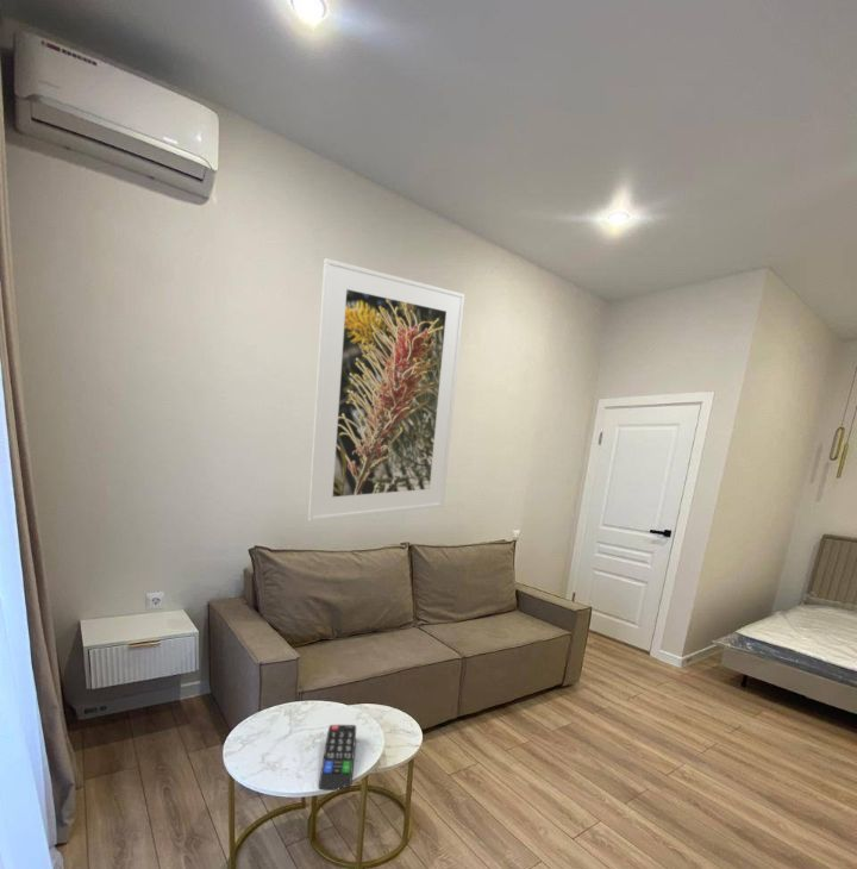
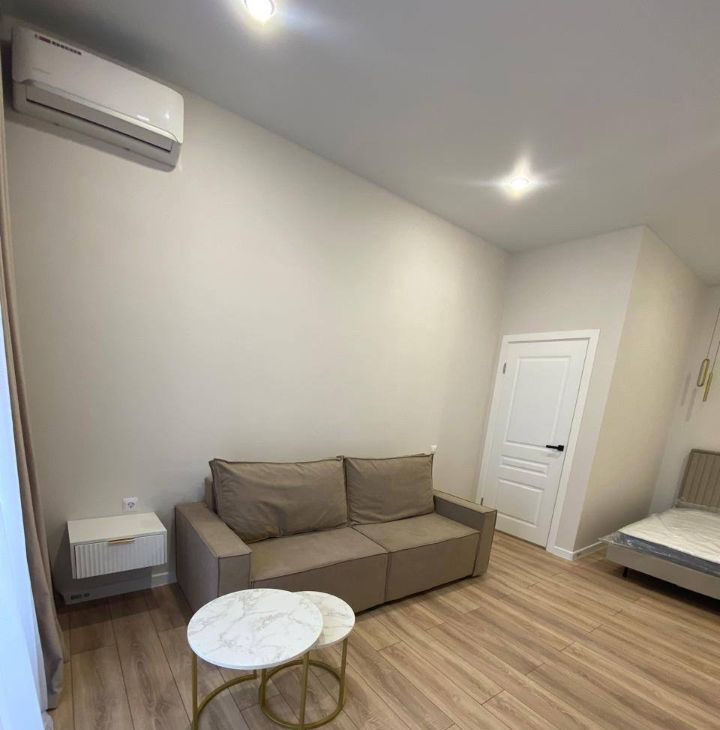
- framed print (392, 399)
- remote control (338, 756)
